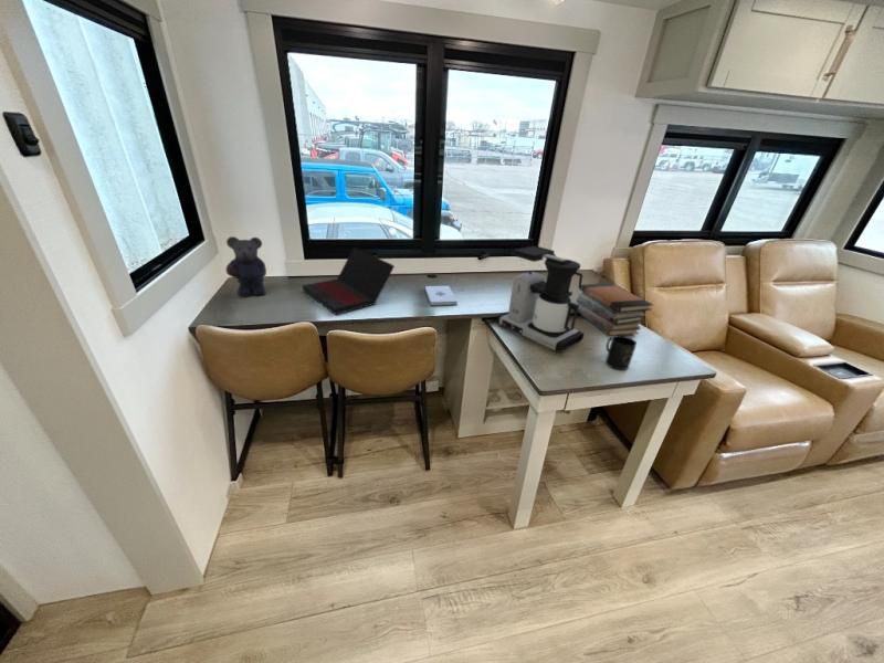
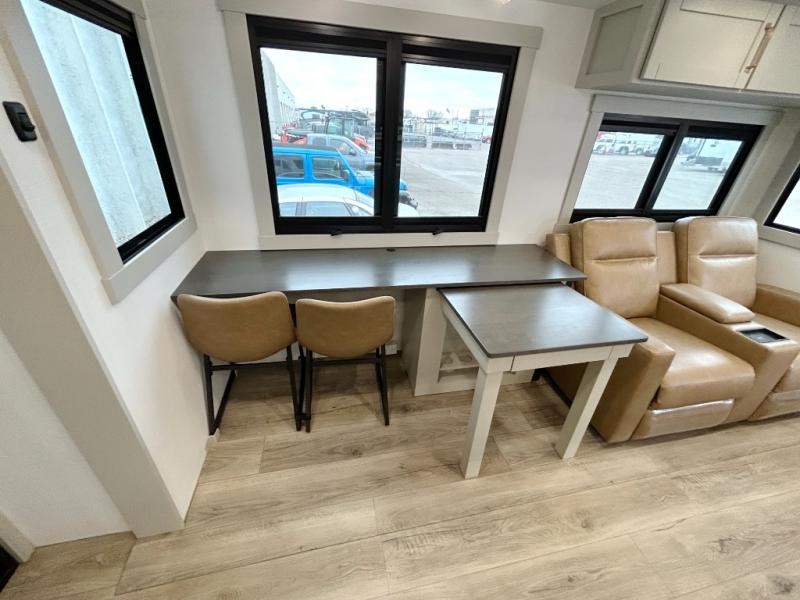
- bear (243, 264)
- book stack (609, 307)
- laptop (347, 277)
- notepad (440, 294)
- coffee maker (544, 296)
- mug (617, 350)
